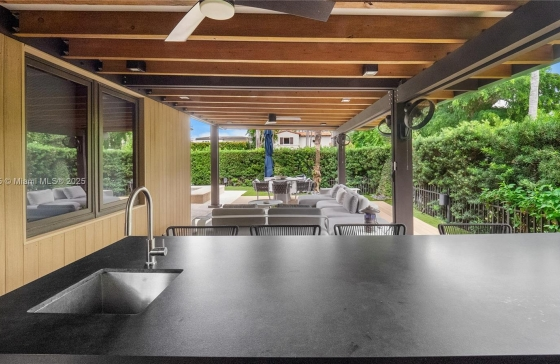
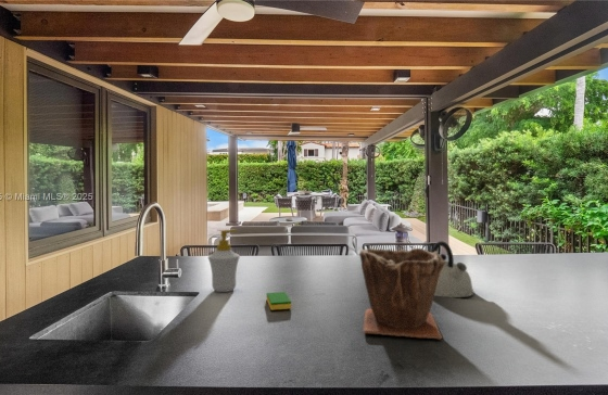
+ plant pot (400, 286)
+ kettle (444, 266)
+ dish sponge (278, 300)
+ soap bottle (224, 259)
